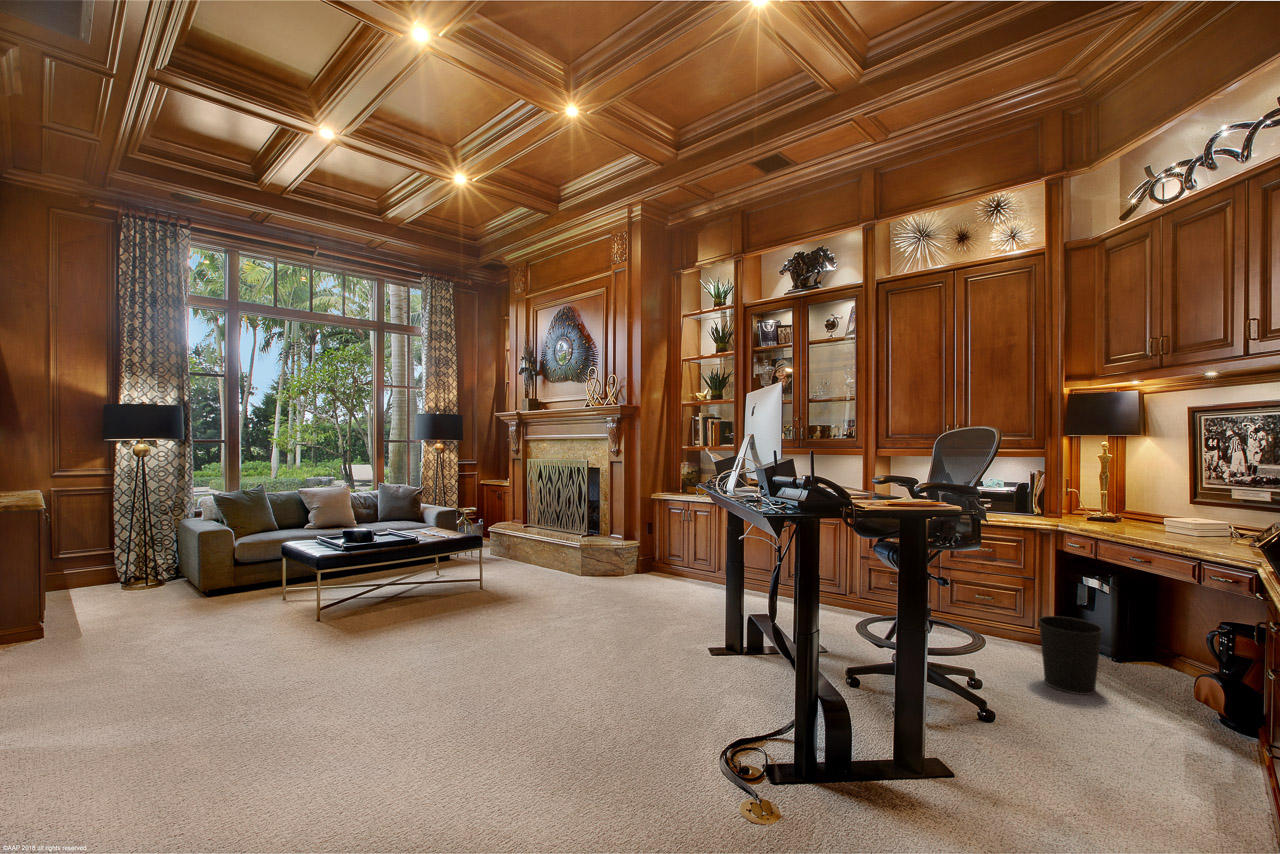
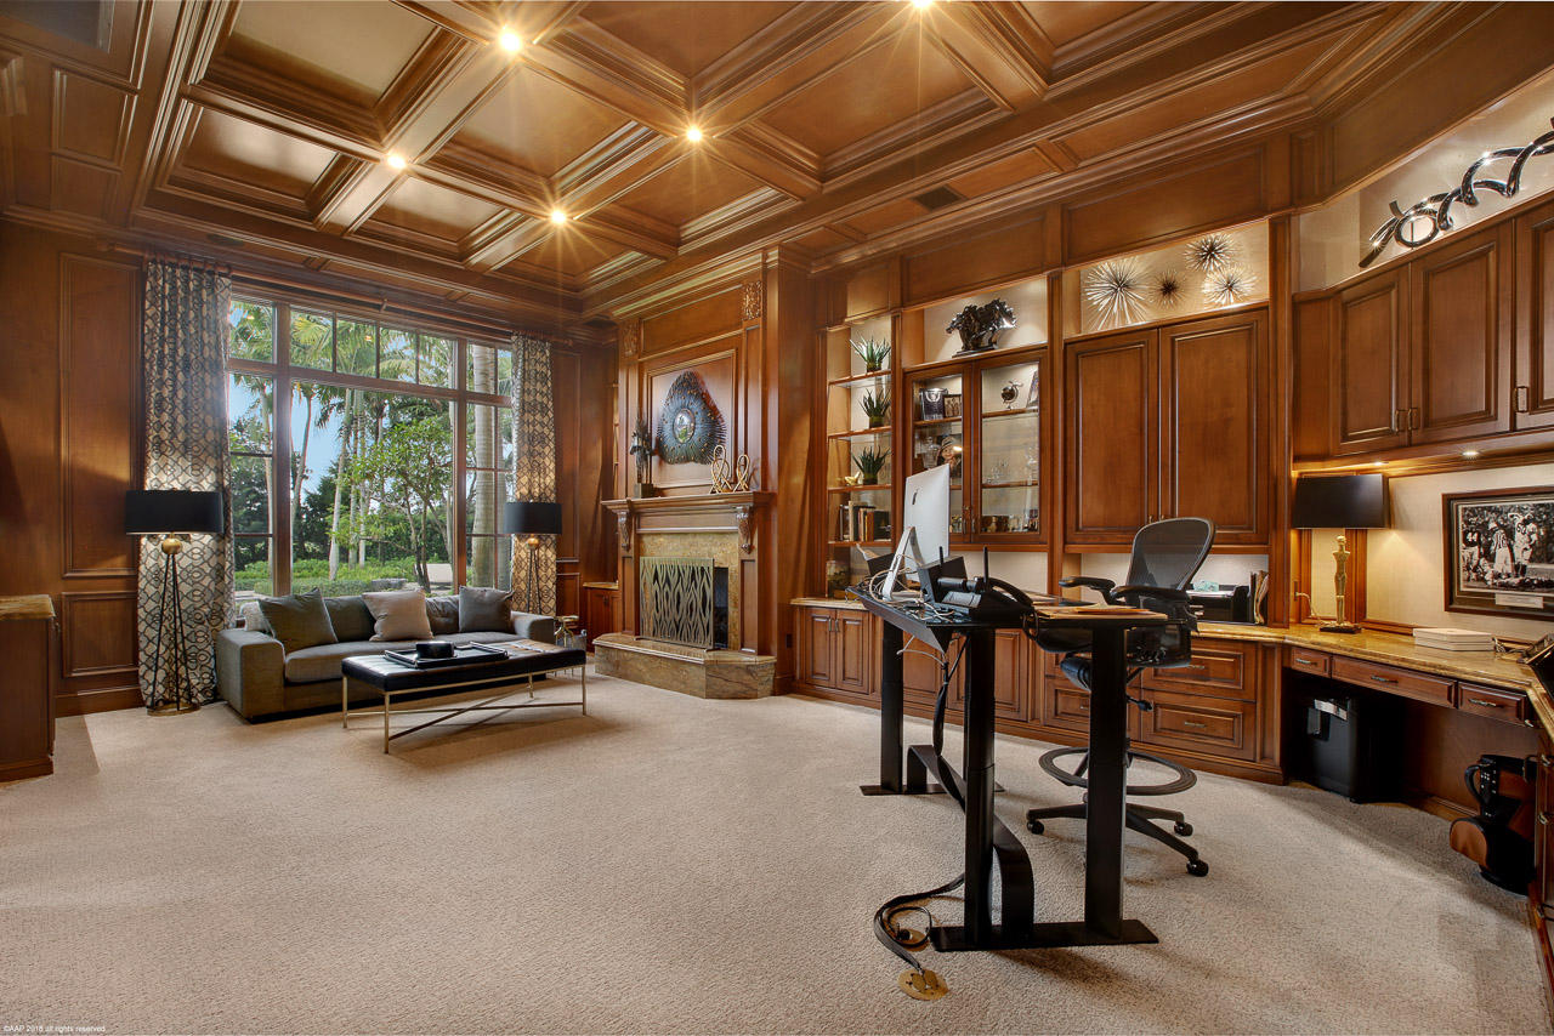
- wastebasket (1069, 655)
